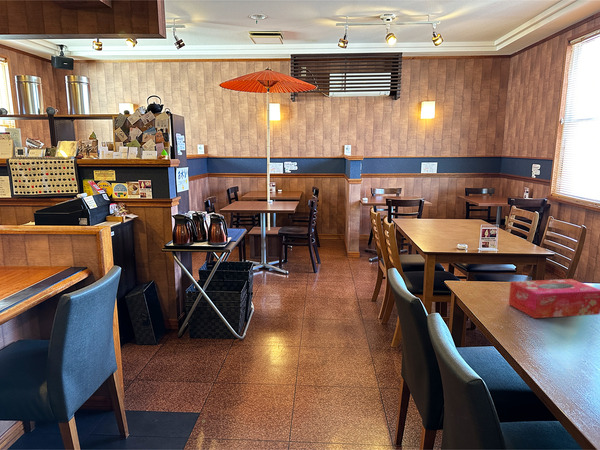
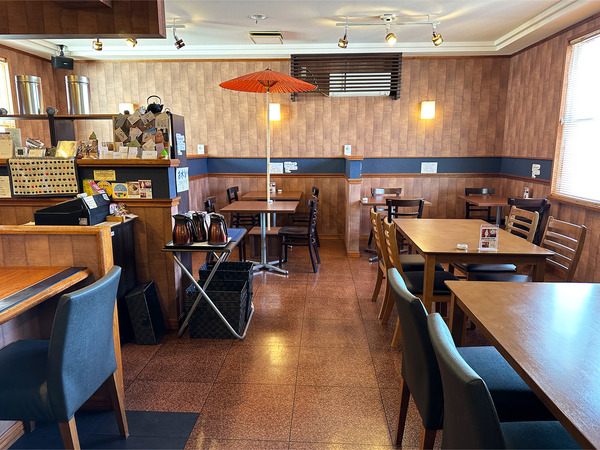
- tissue box (553, 297)
